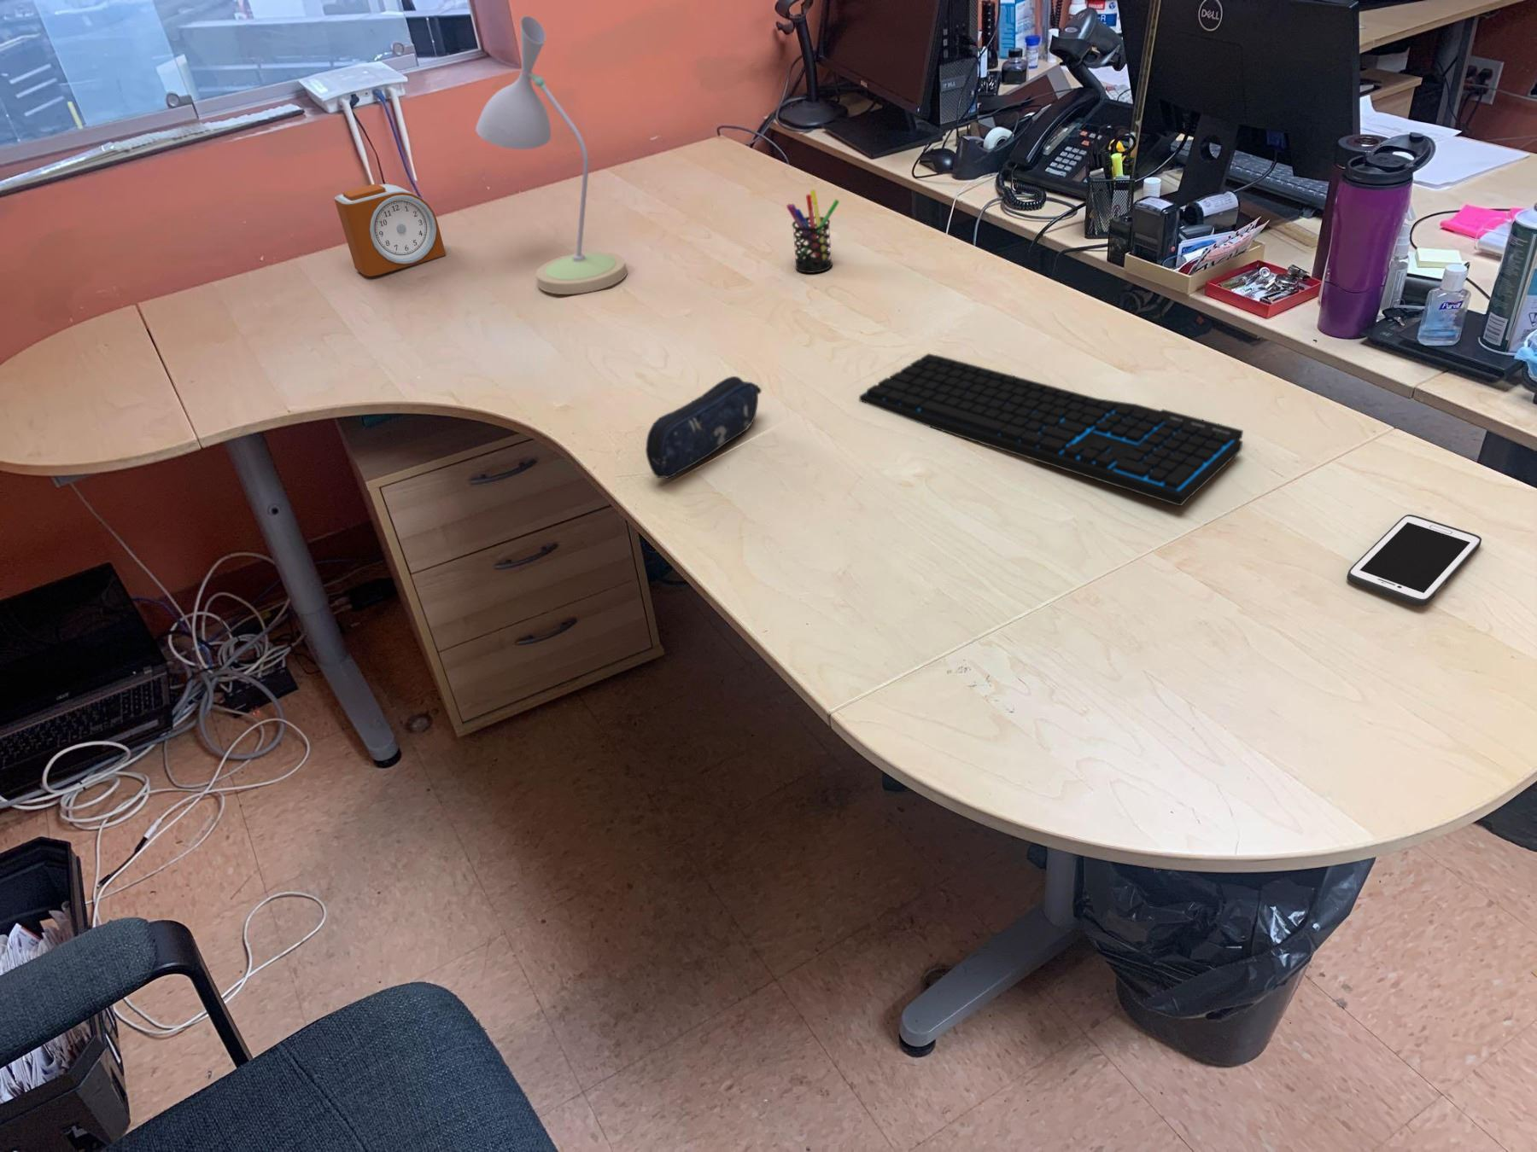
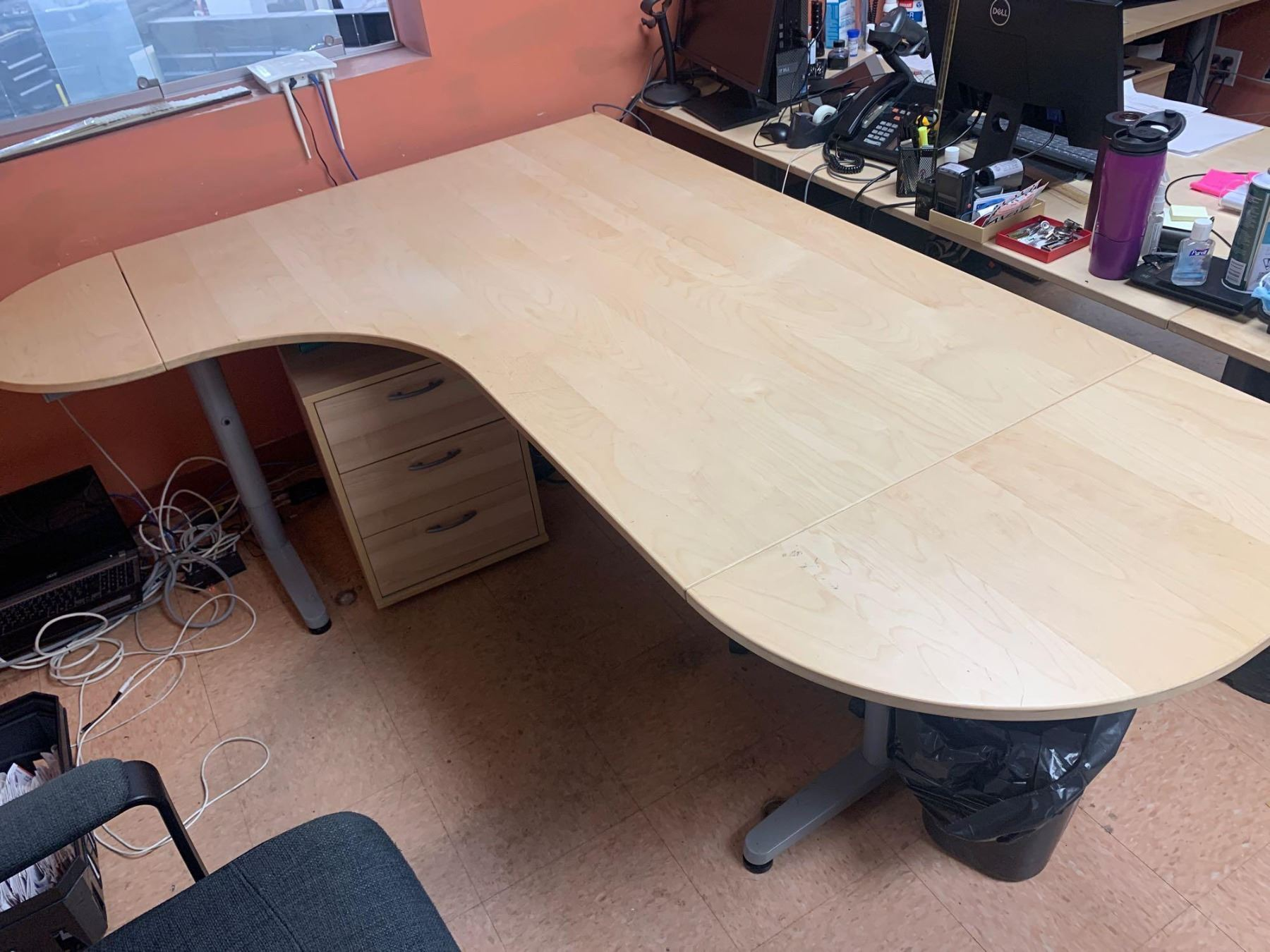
- pencil case (703, 426)
- cell phone (1414, 558)
- pen holder (816, 229)
- desk lamp (541, 146)
- keyboard (1044, 414)
- alarm clock (390, 224)
